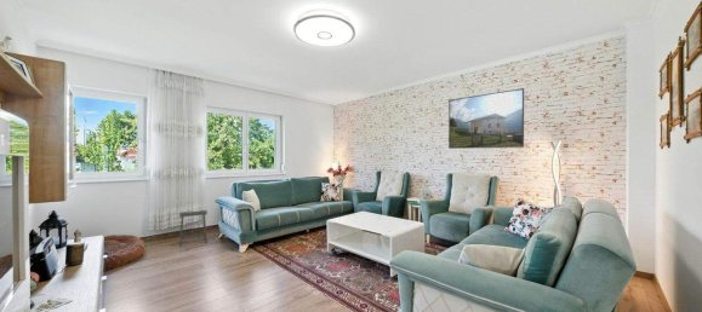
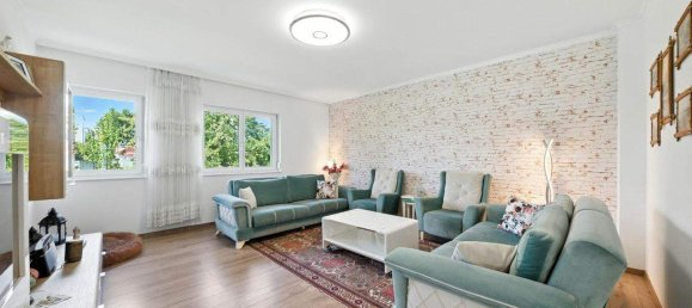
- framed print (483, 121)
- footstool (194, 232)
